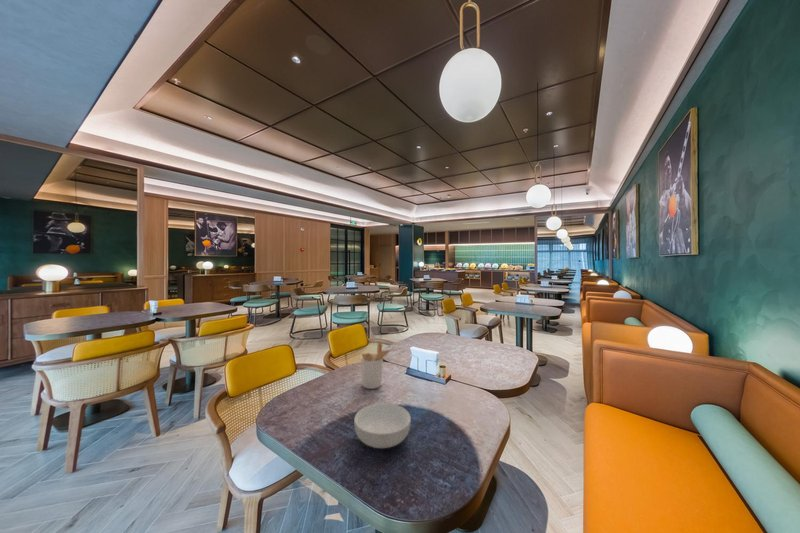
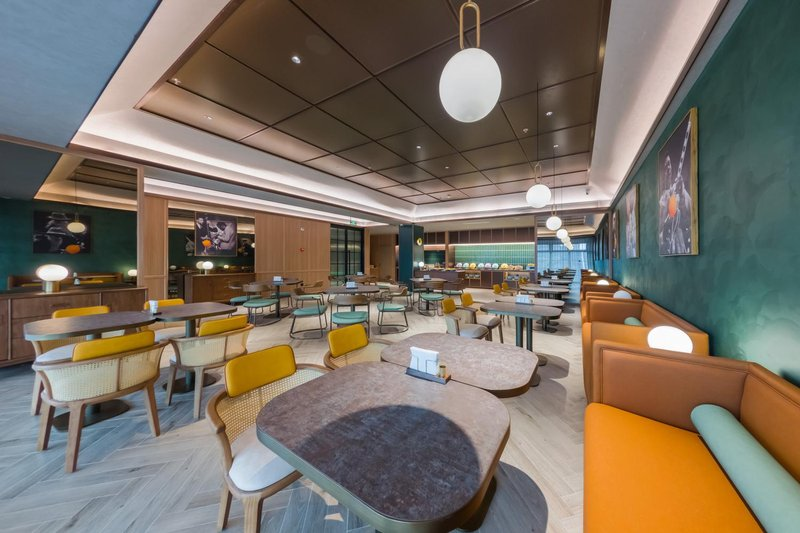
- cereal bowl (382, 428)
- utensil holder (376, 365)
